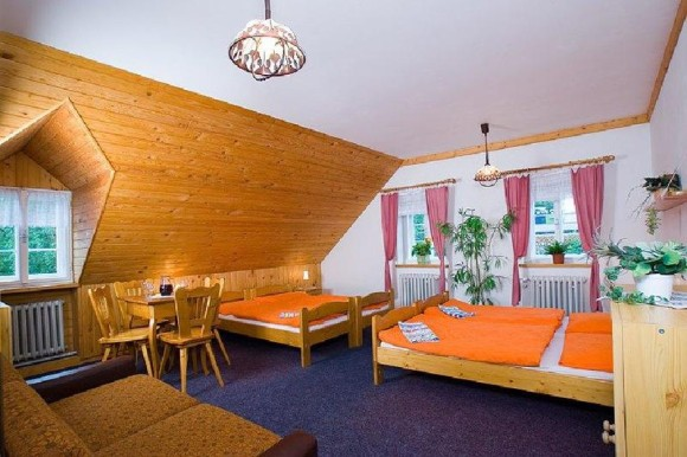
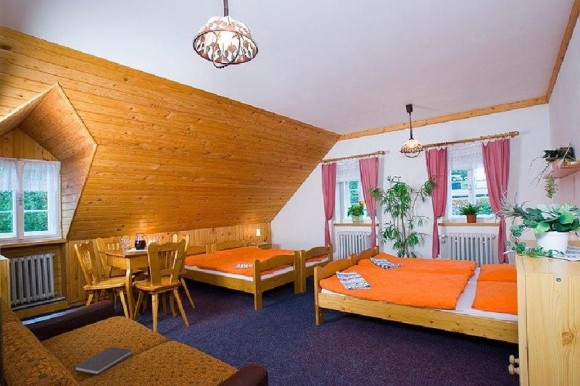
+ diary (104, 359)
